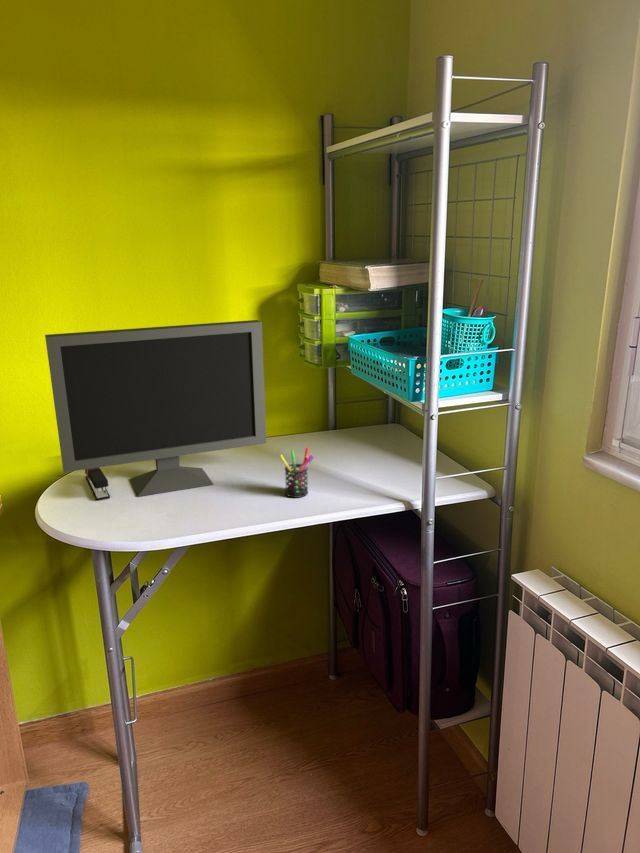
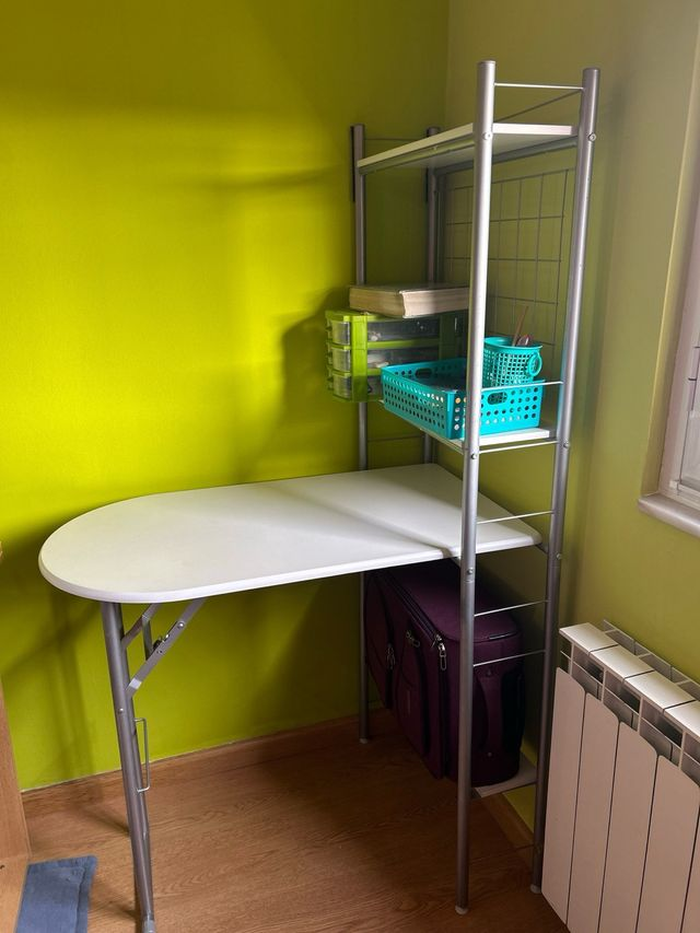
- stapler (96, 478)
- monitor (165, 407)
- pen holder (296, 470)
